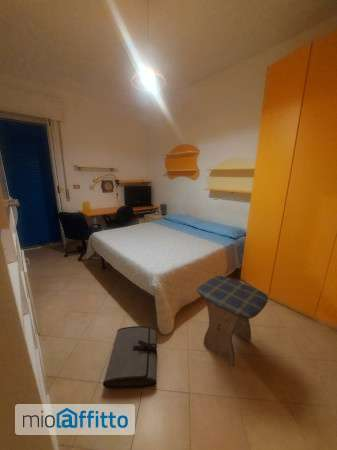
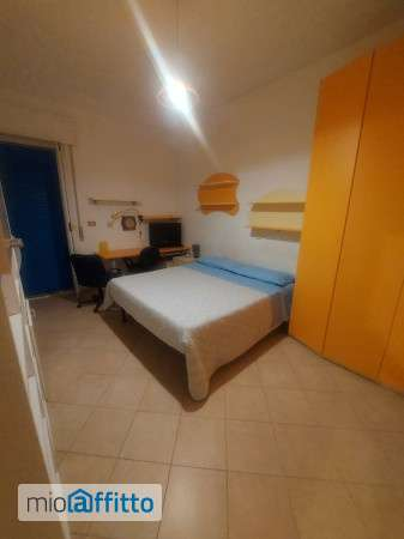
- stool (229, 318)
- tool roll (134, 349)
